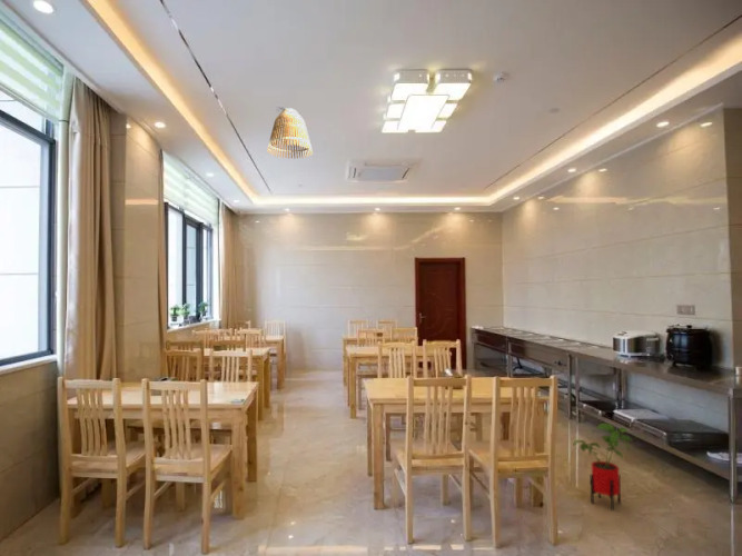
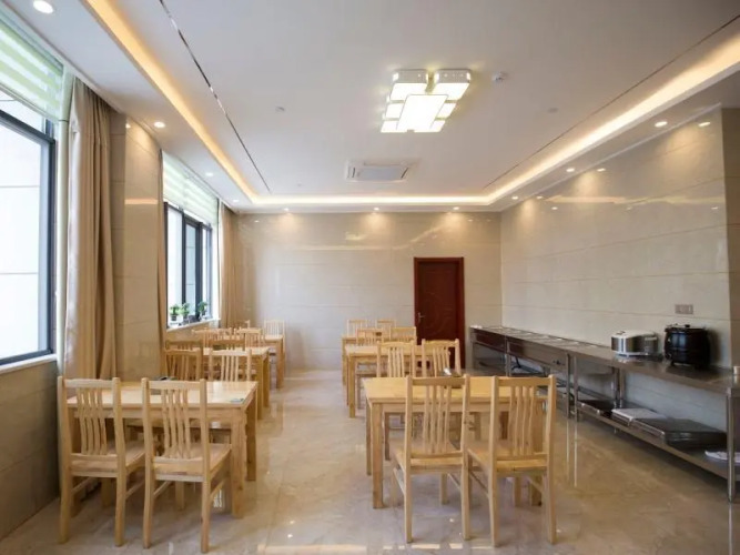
- lamp shade (290, 131)
- house plant (604, 461)
